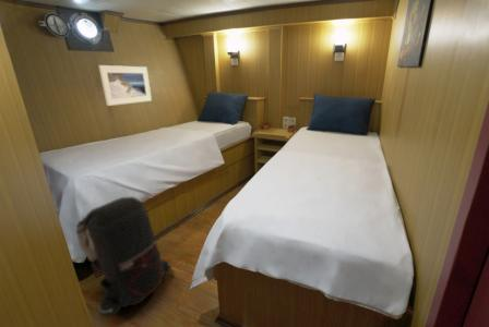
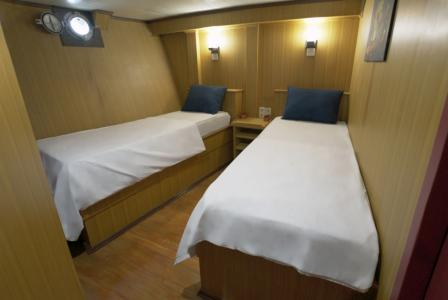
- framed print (128, 85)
- backpack (122, 246)
